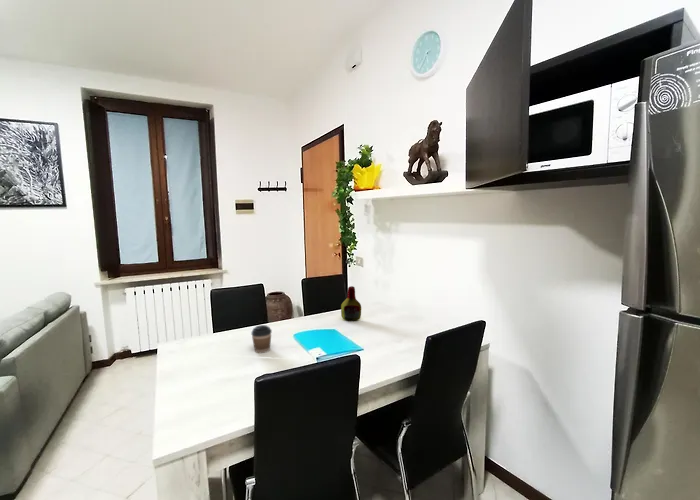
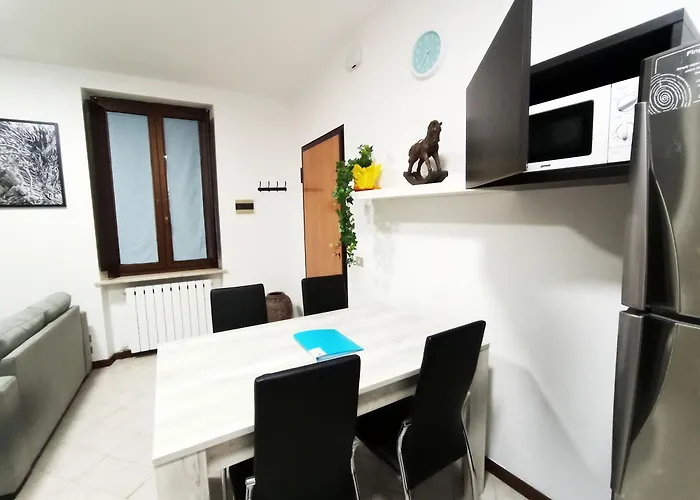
- coffee cup (261, 337)
- bottle (351, 303)
